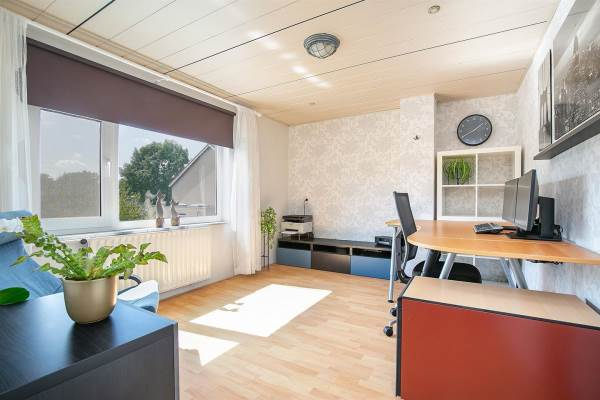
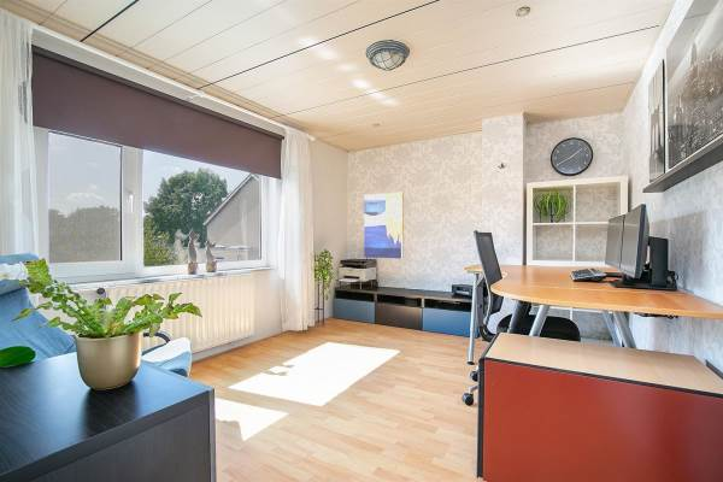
+ wall art (383, 225)
